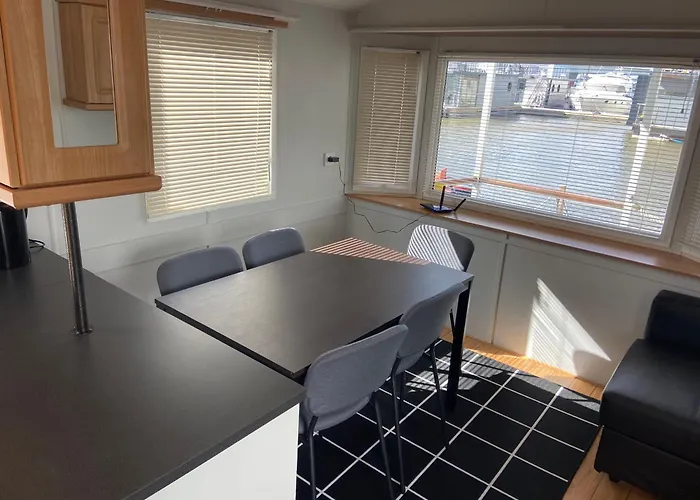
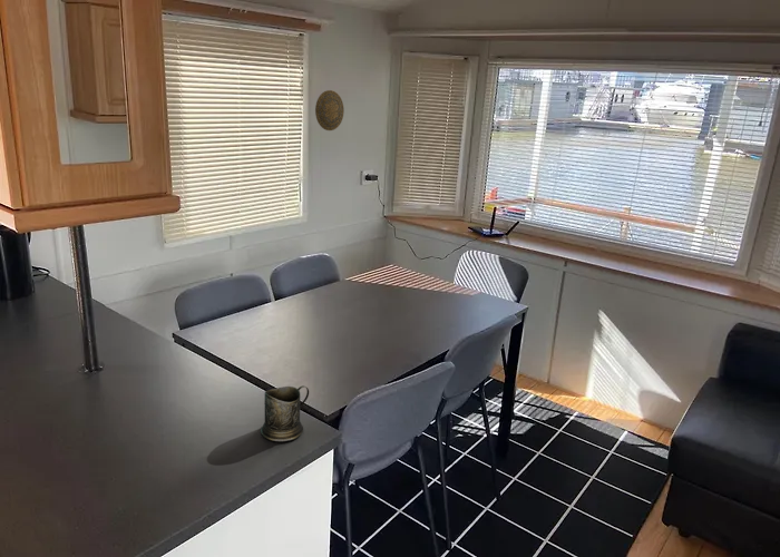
+ mug (286, 408)
+ decorative plate (331, 110)
